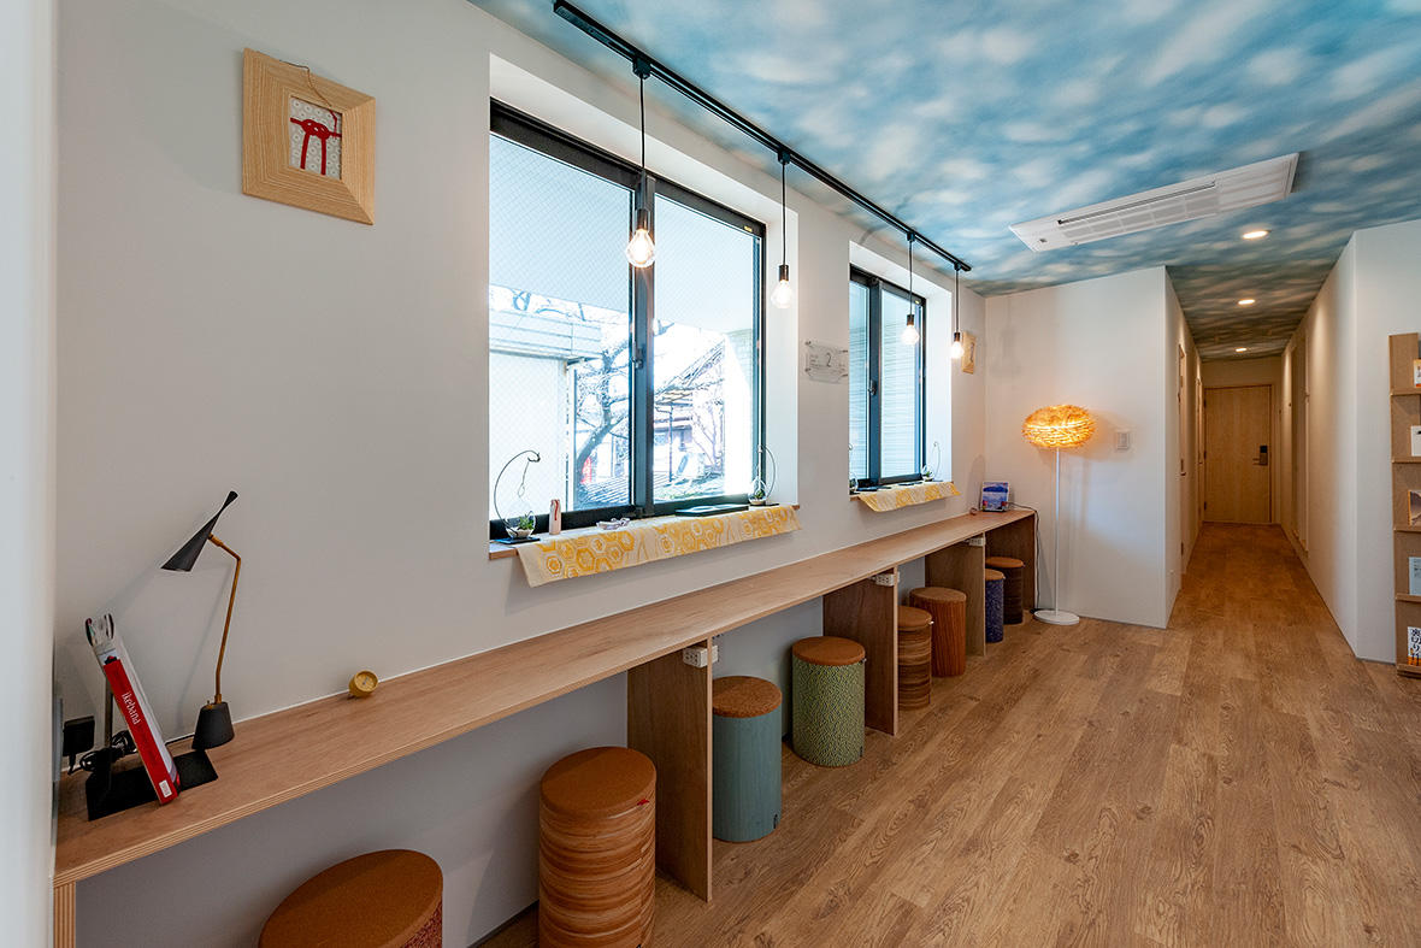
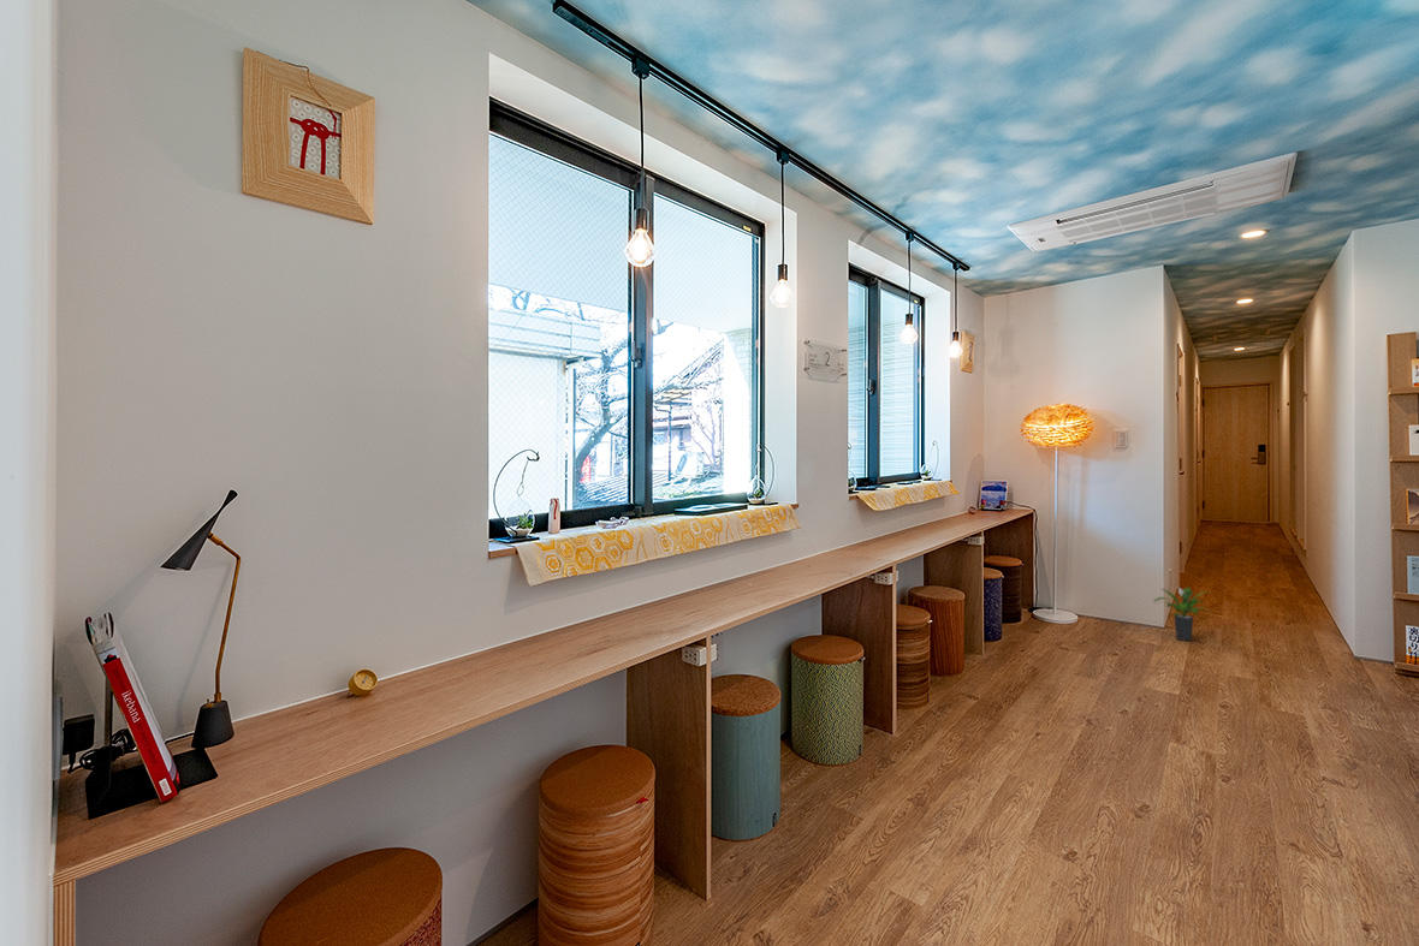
+ potted plant (1183, 612)
